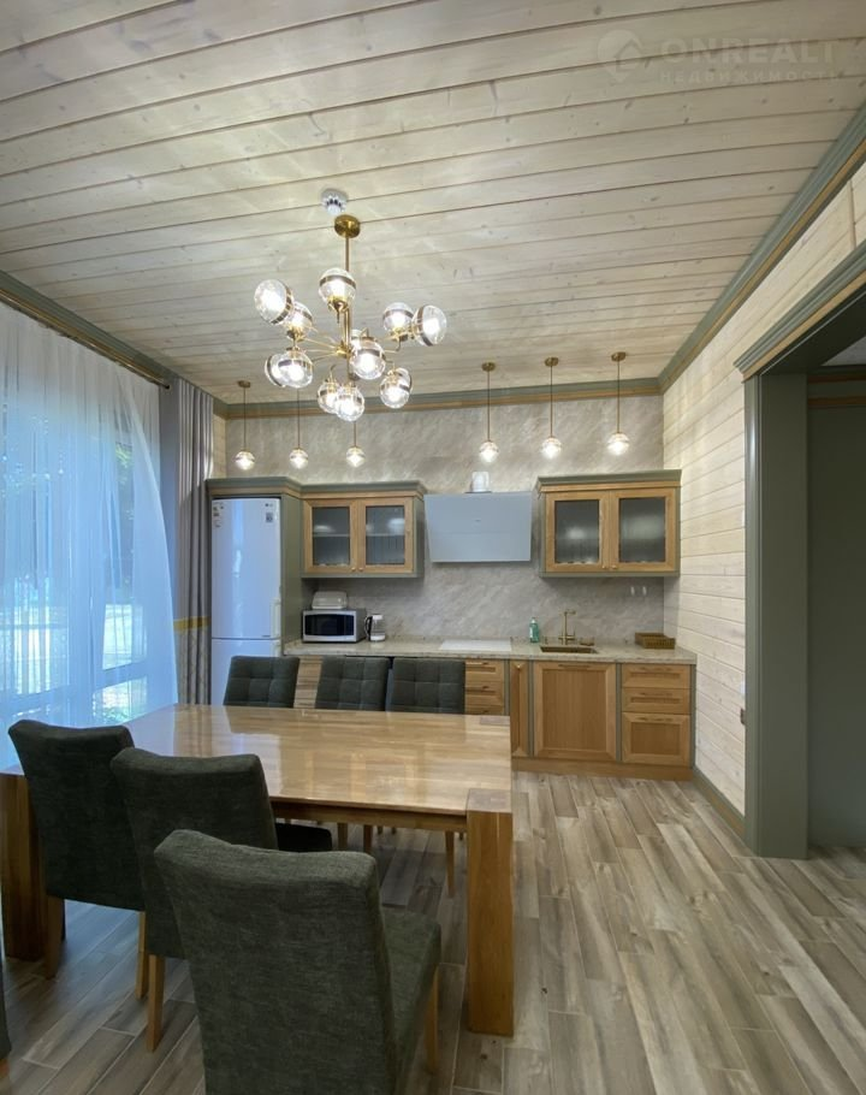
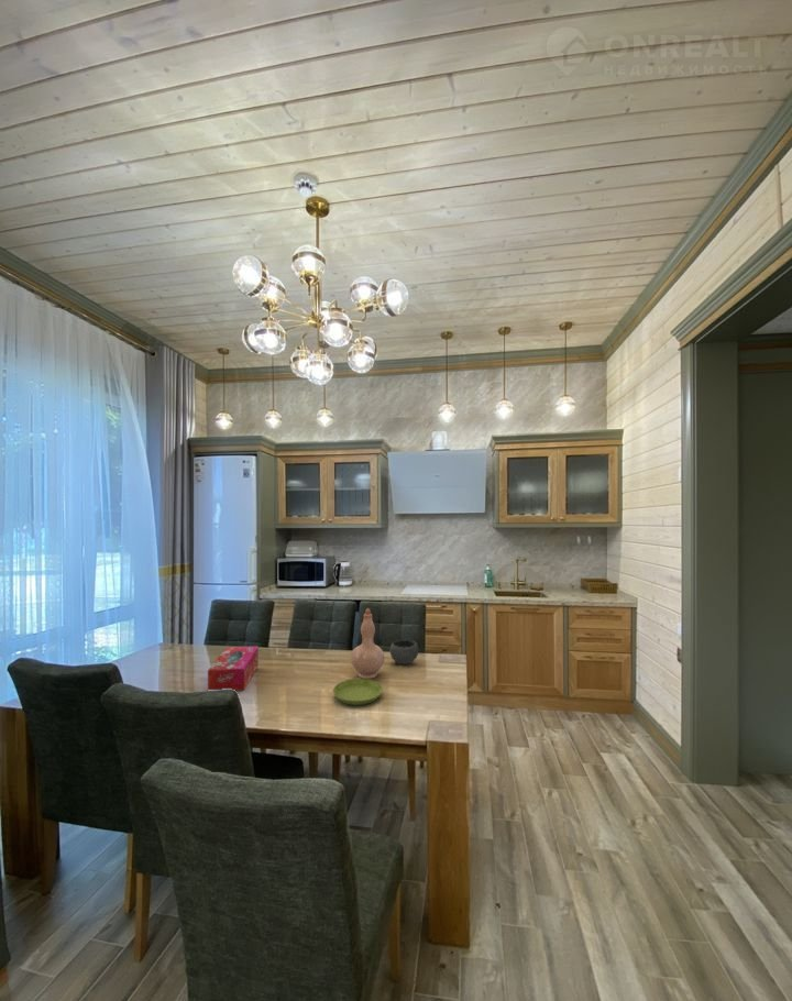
+ tissue box (234, 668)
+ vase (367, 641)
+ bowl (404, 652)
+ saucer (358, 692)
